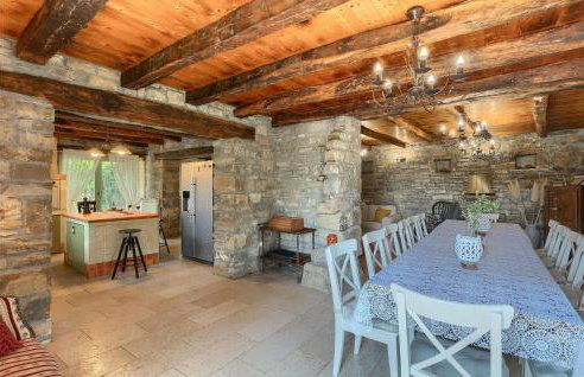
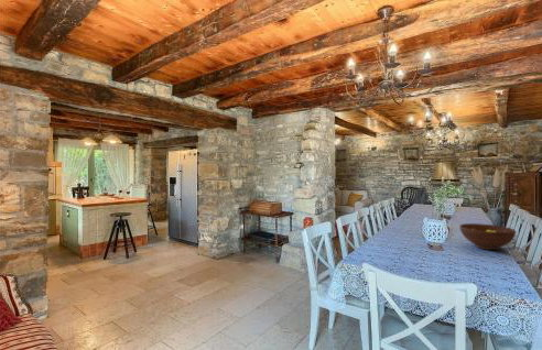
+ fruit bowl (486, 238)
